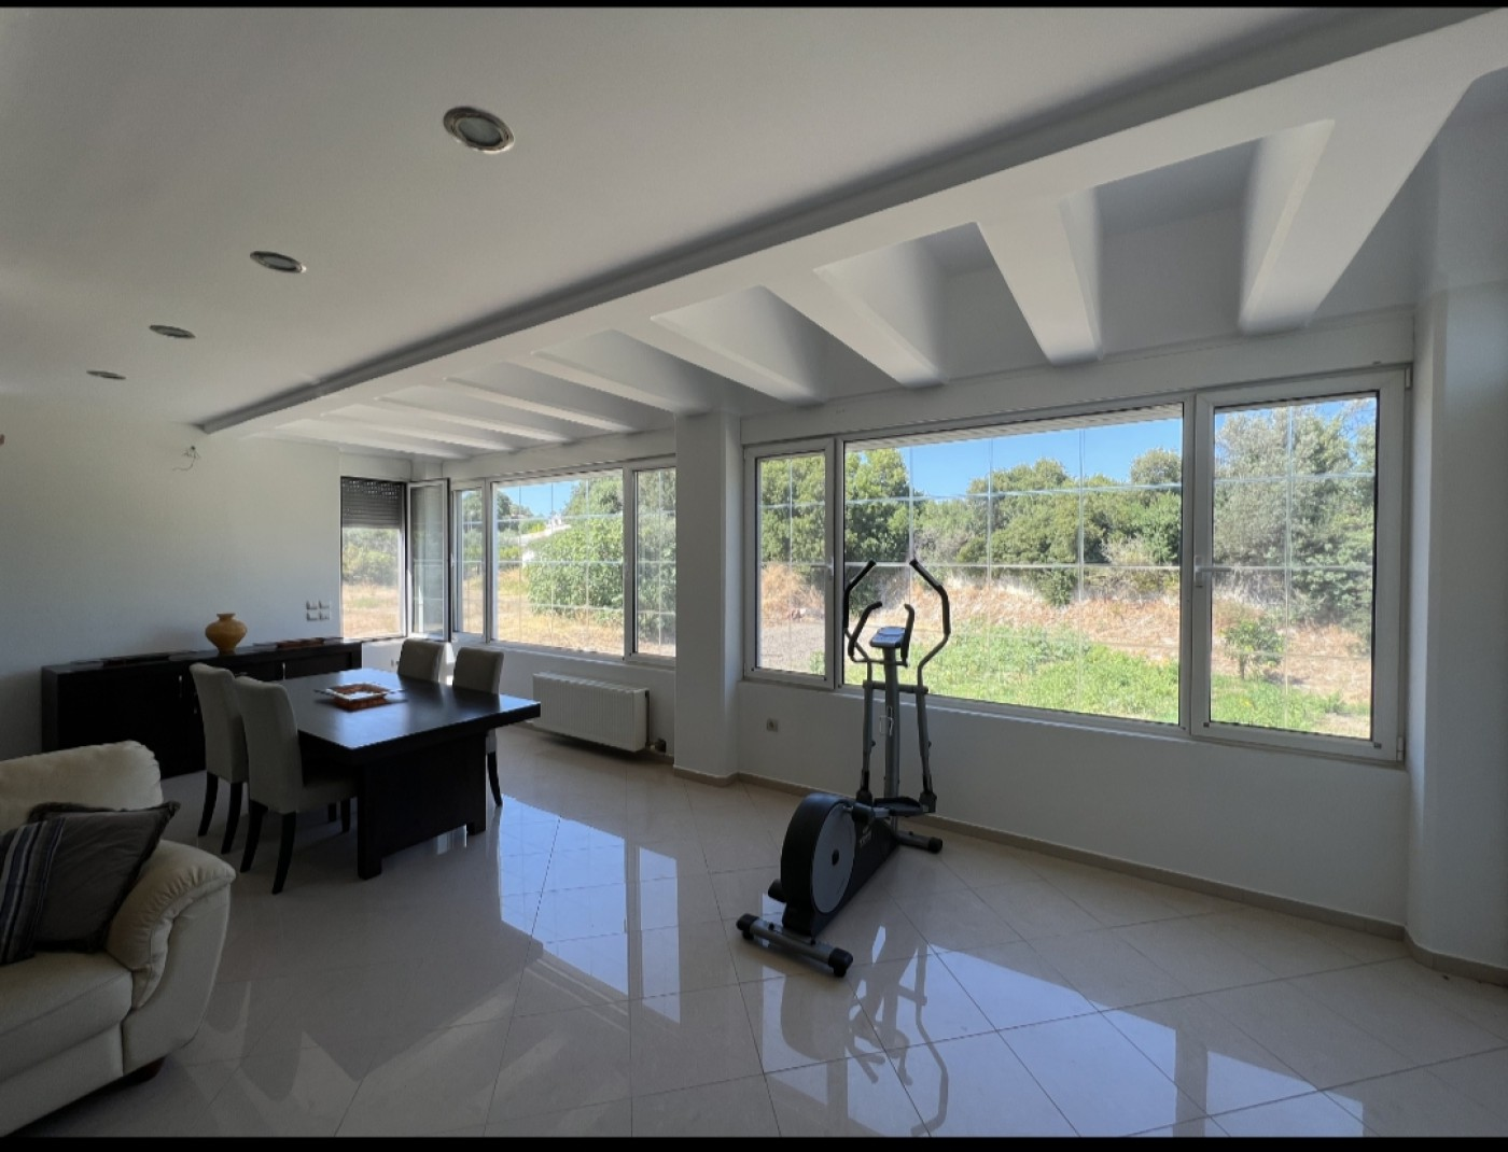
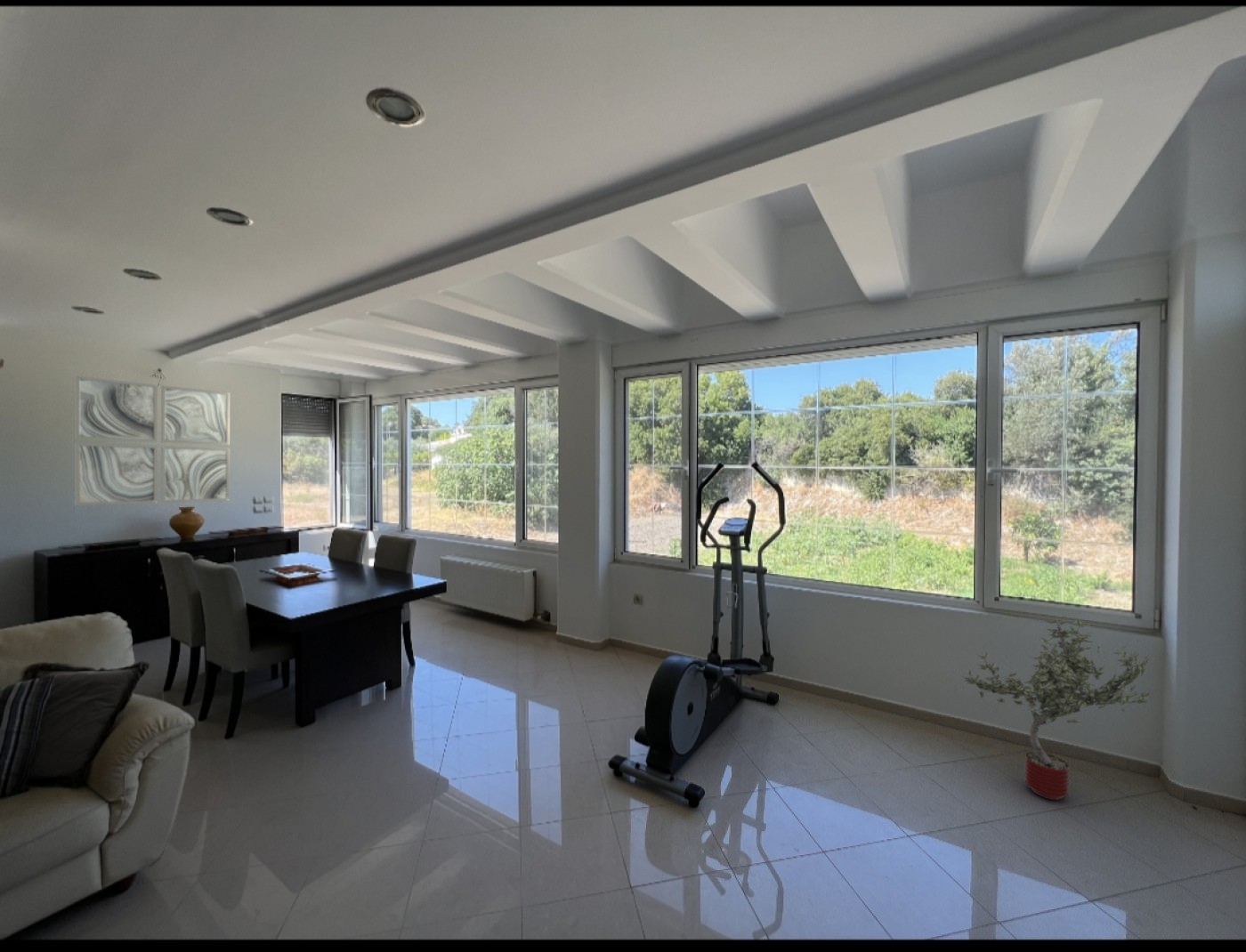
+ wall art (157, 446)
+ potted tree (1047, 701)
